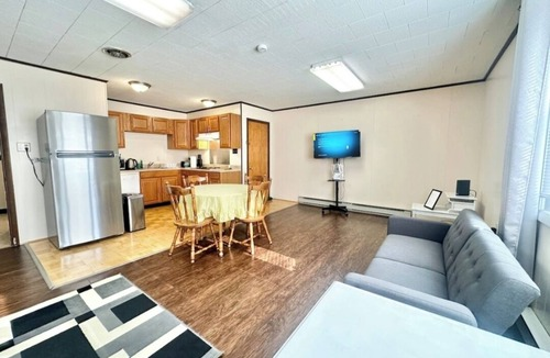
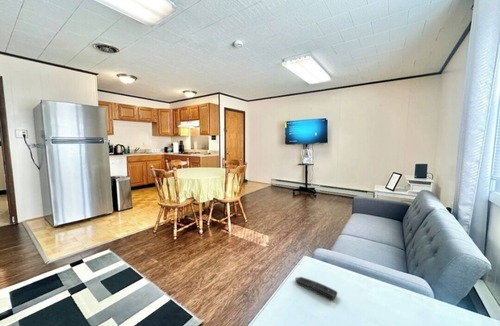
+ remote control (314, 286)
